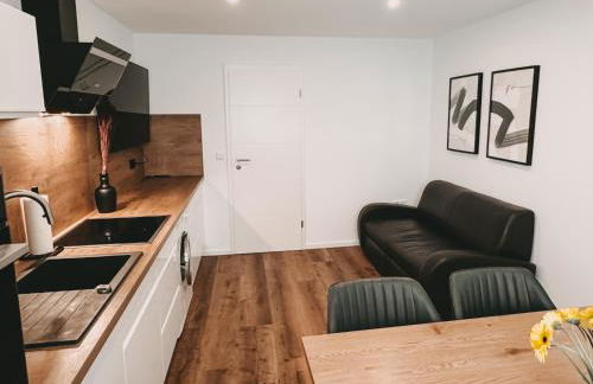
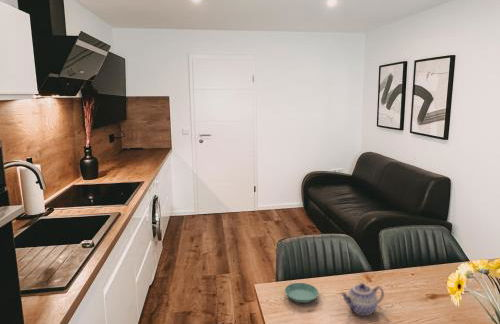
+ saucer (301, 293)
+ teapot (362, 297)
